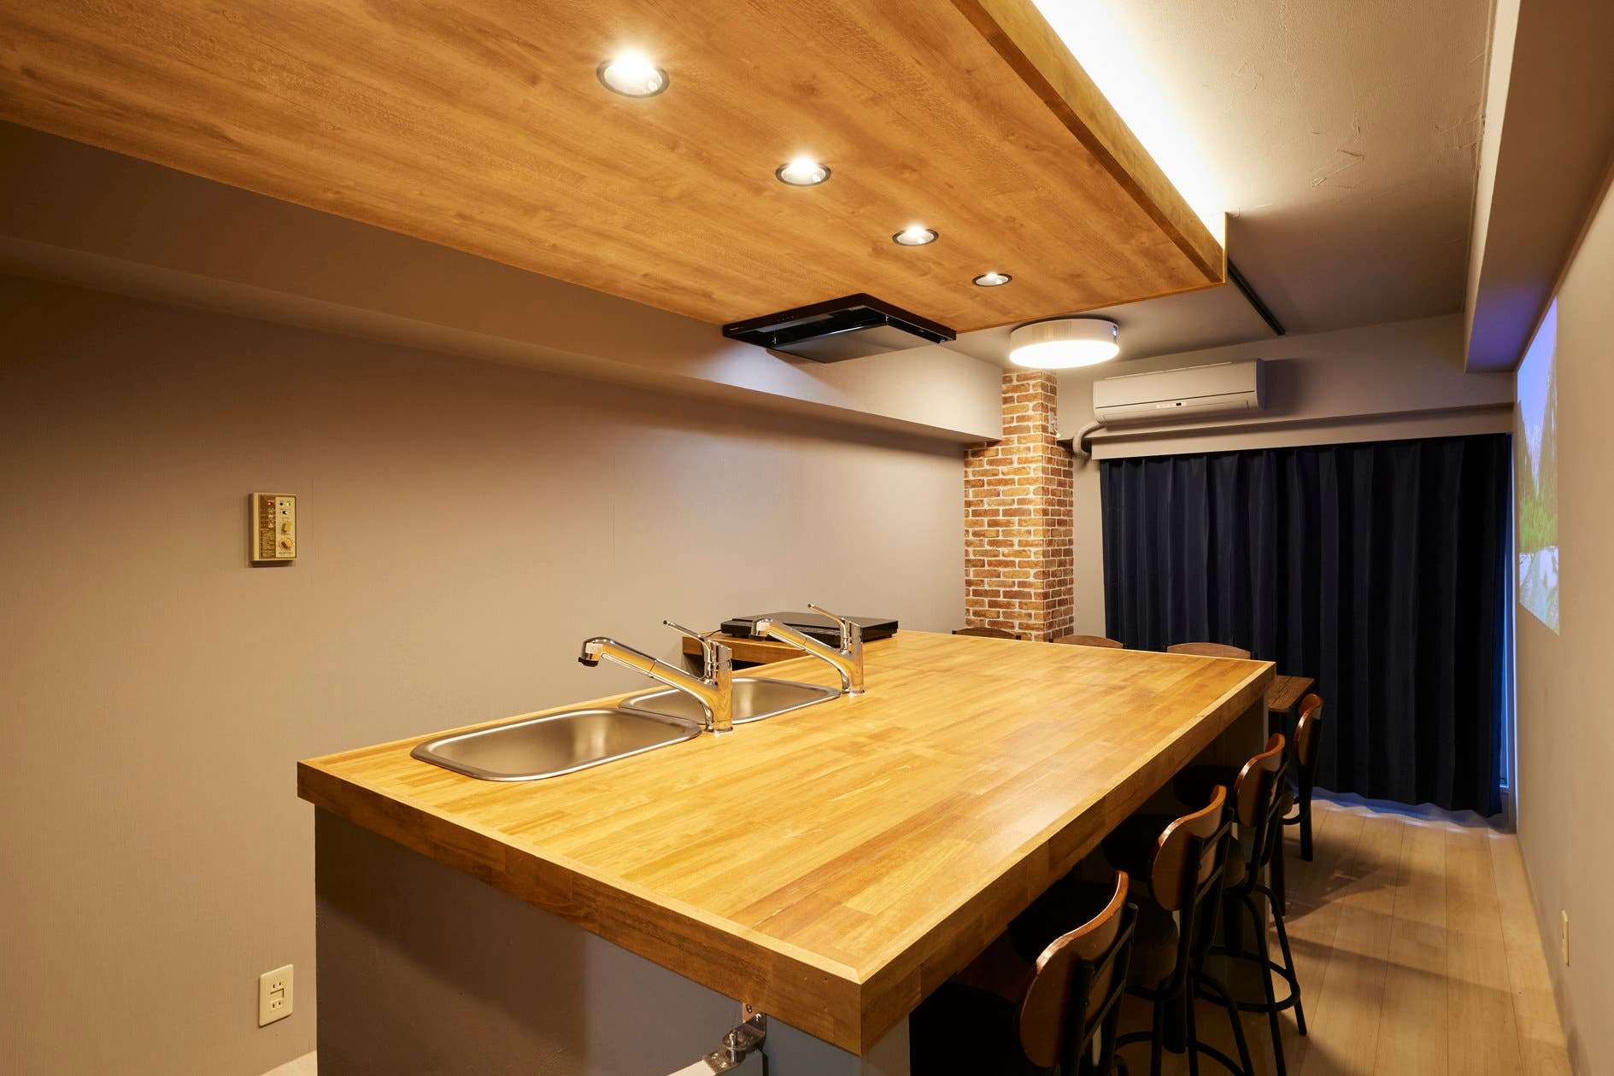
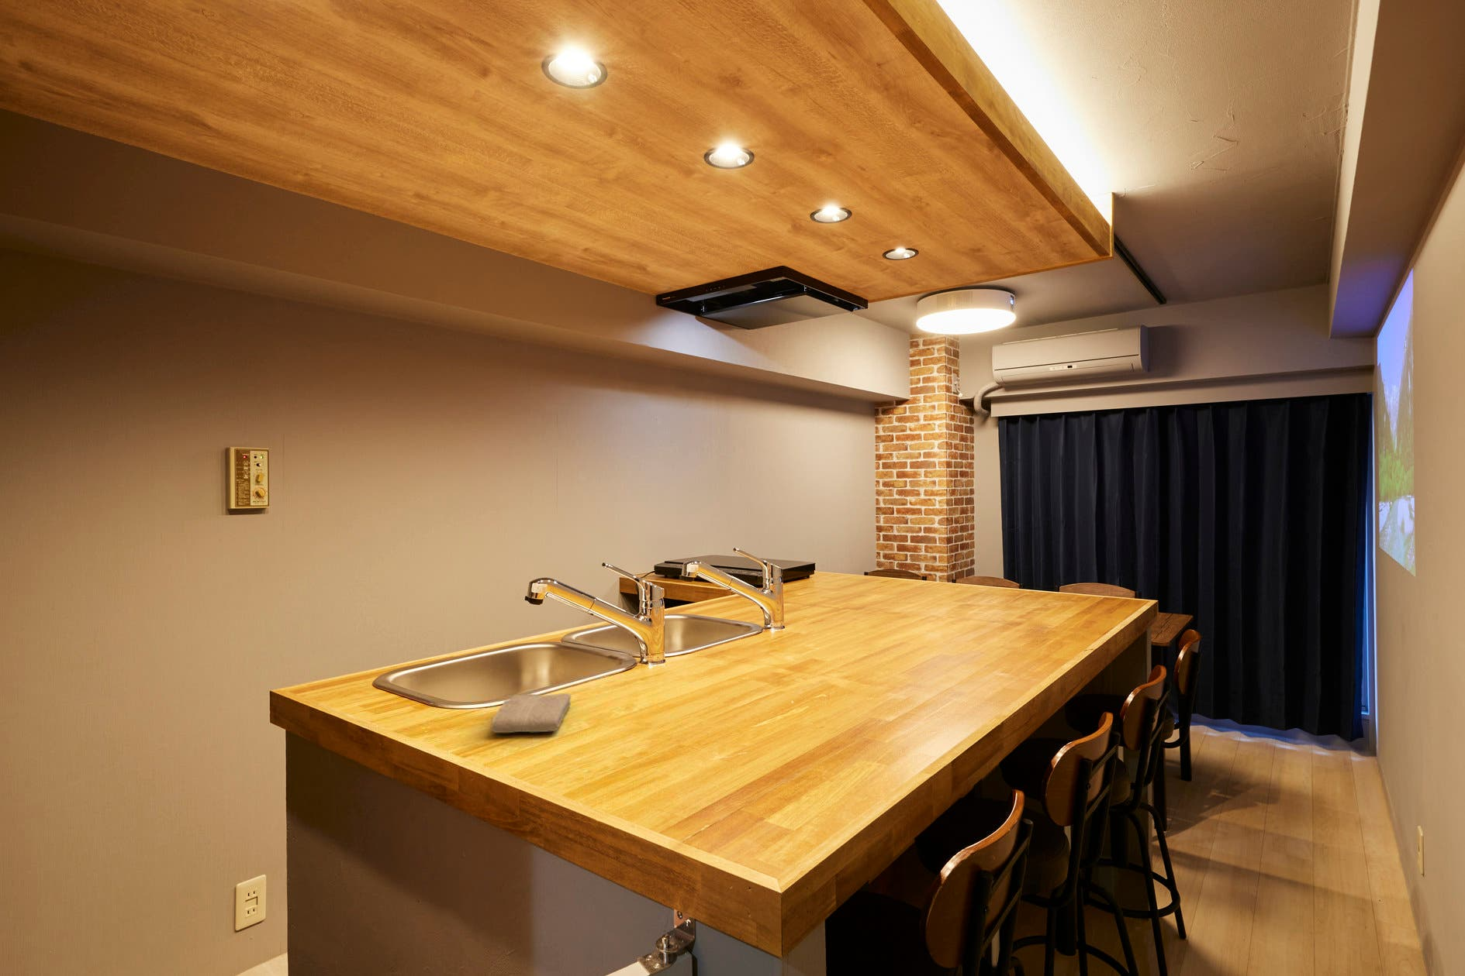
+ washcloth (534, 711)
